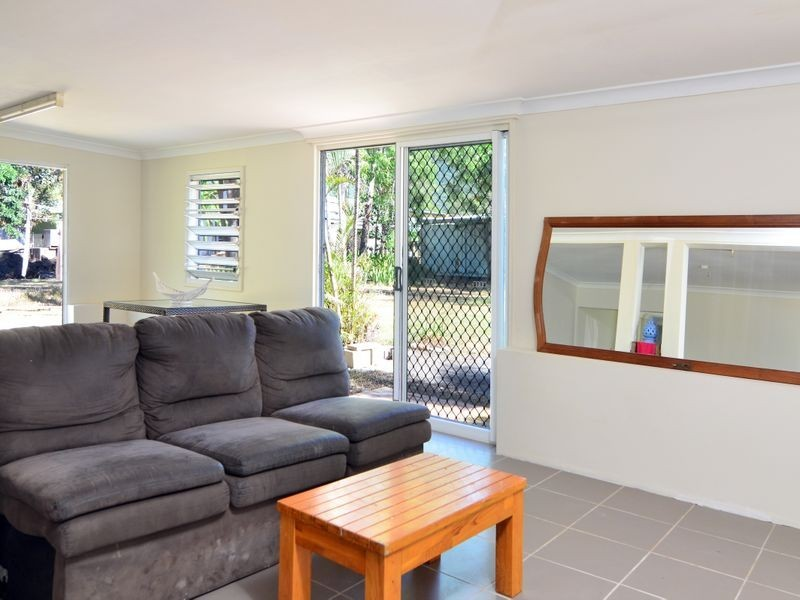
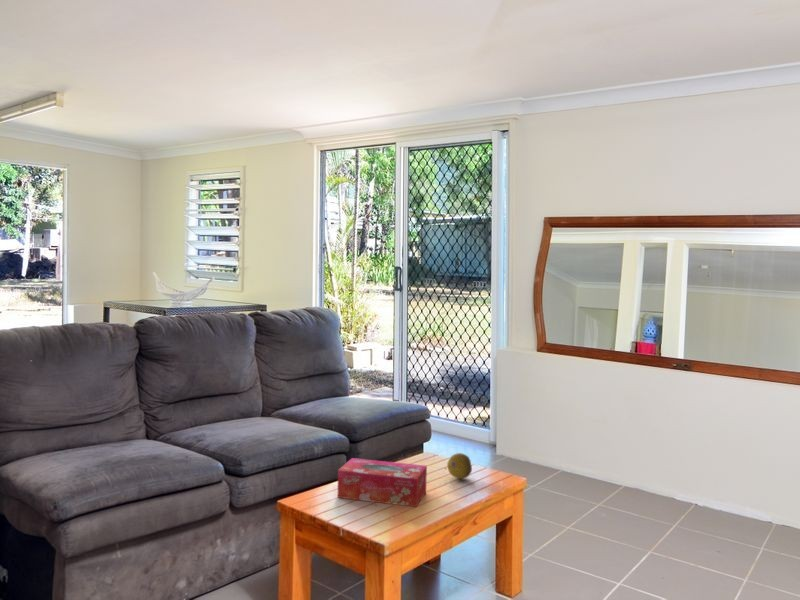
+ tissue box (382, 481)
+ fruit (459, 465)
